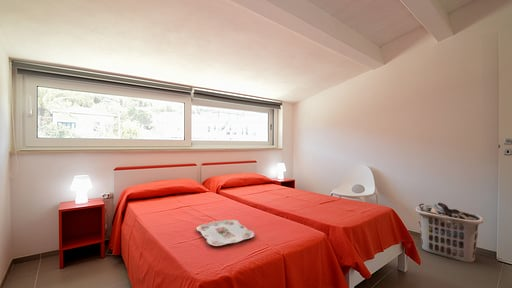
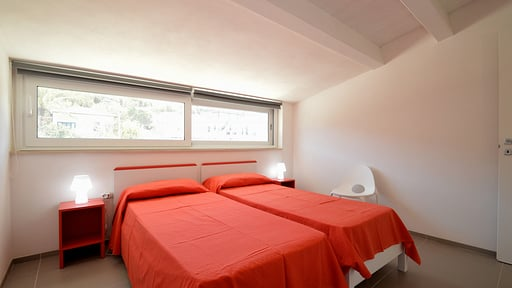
- clothes hamper (446, 228)
- serving tray (224, 231)
